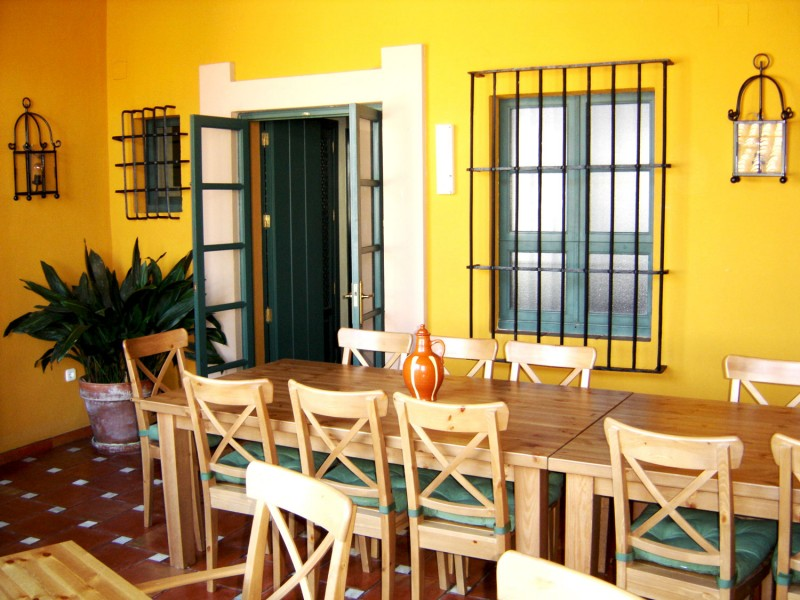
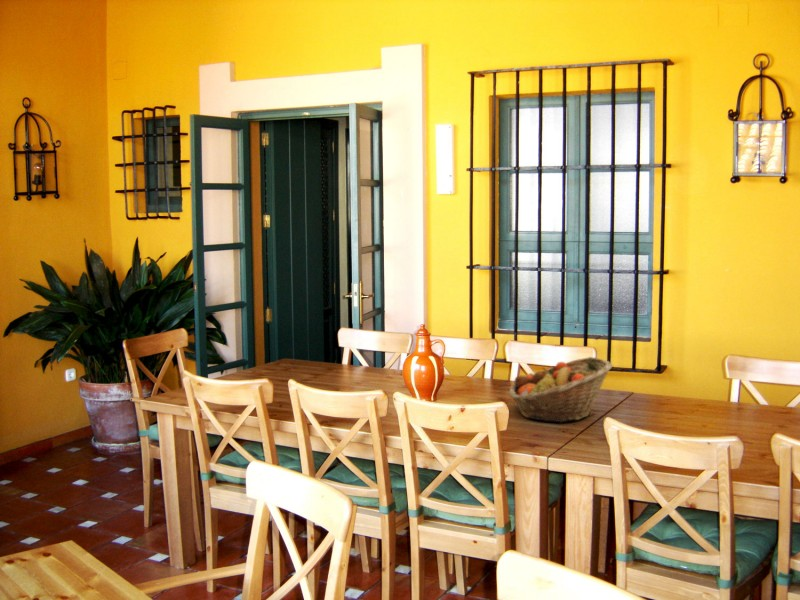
+ fruit basket (559, 387)
